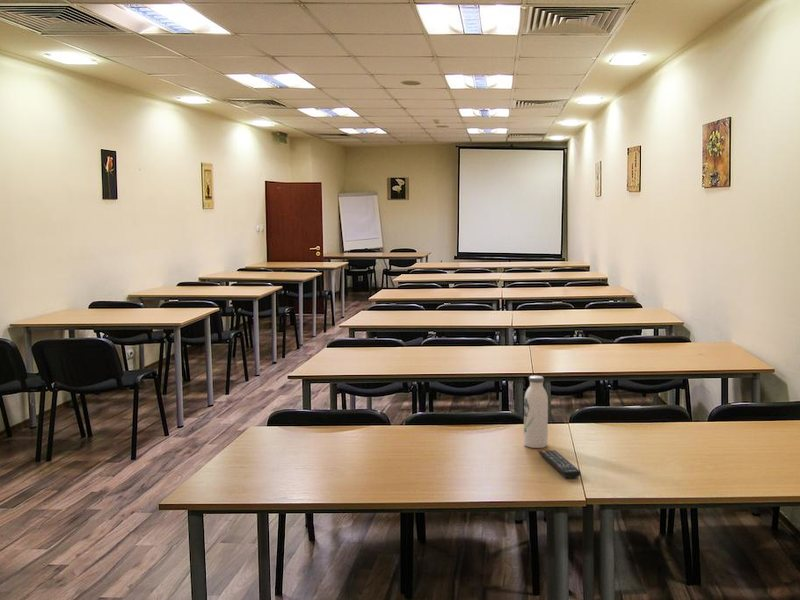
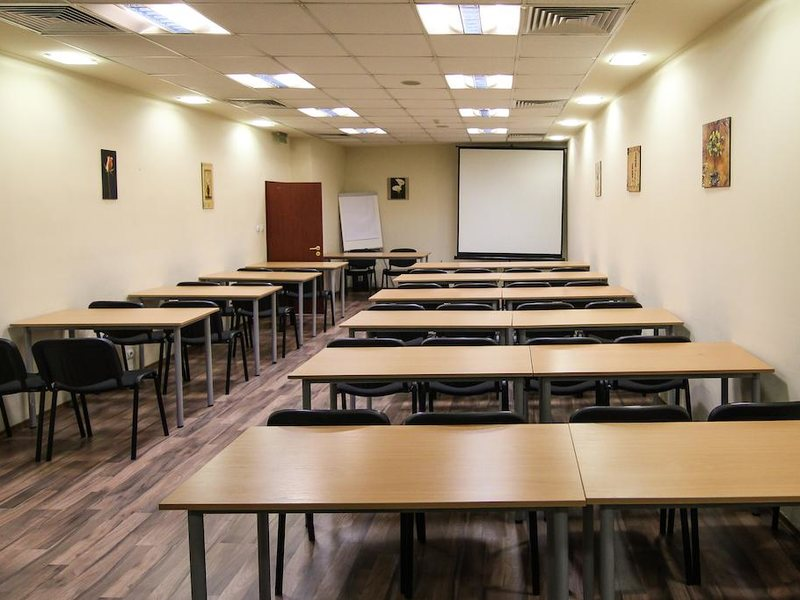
- water bottle (535, 410)
- remote control (558, 463)
